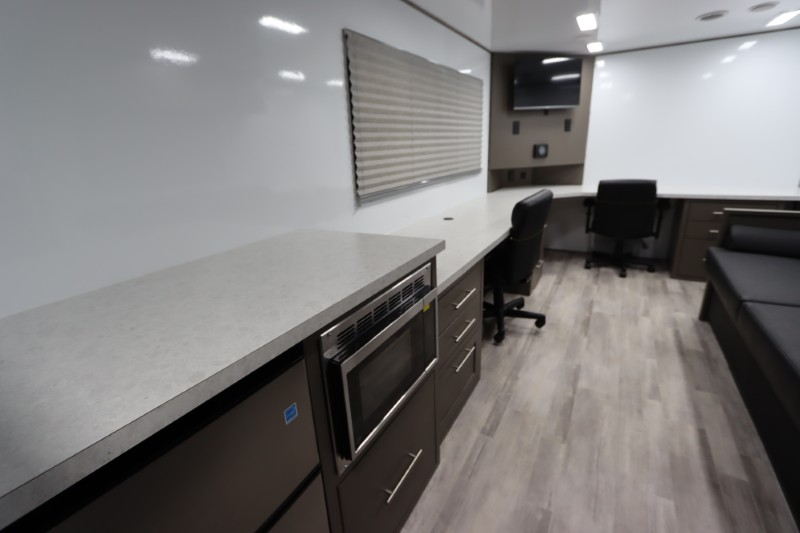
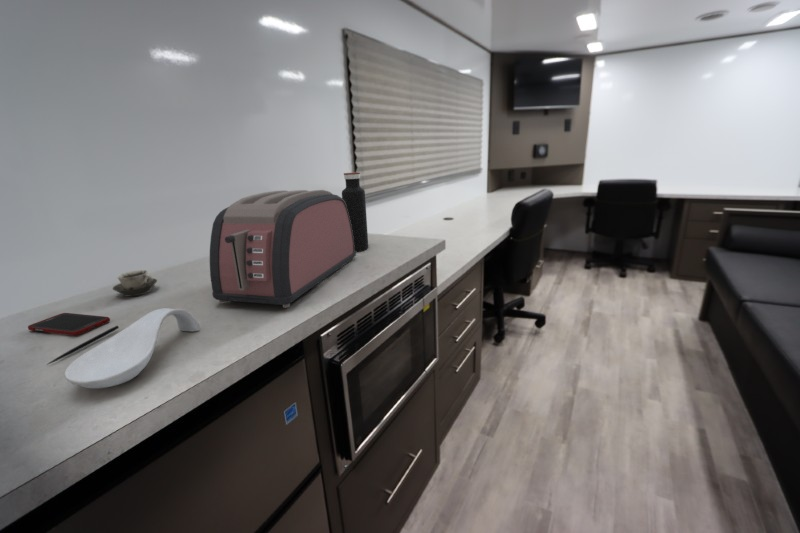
+ cup (135, 283)
+ cell phone (69, 323)
+ toaster (288, 237)
+ water bottle (354, 211)
+ spoon rest (140, 341)
+ pen (84, 343)
